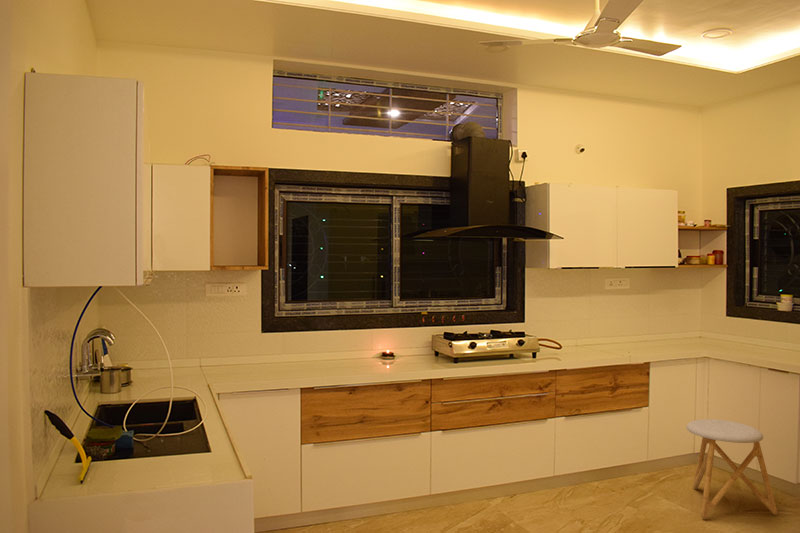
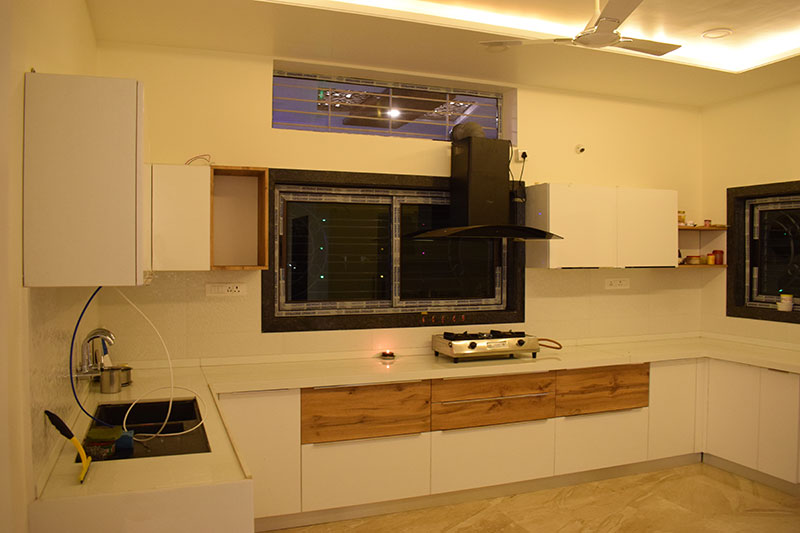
- stool (731, 467)
